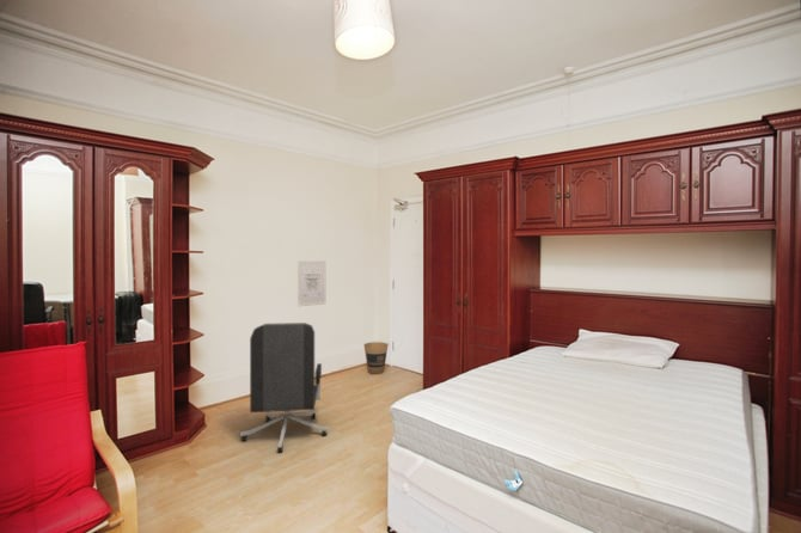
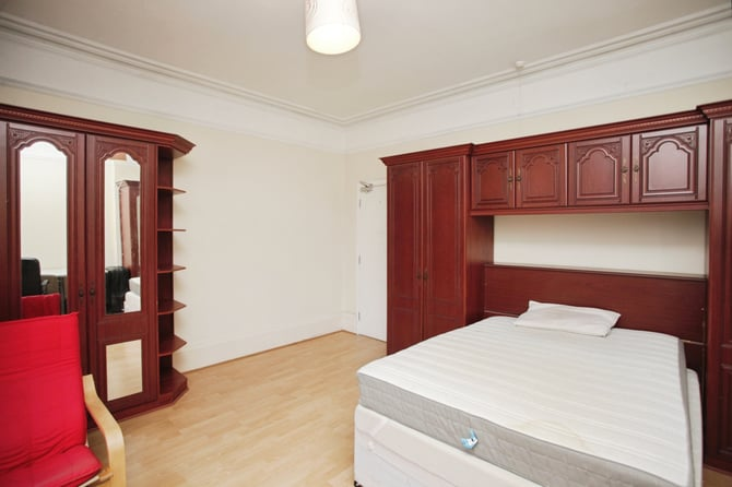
- office chair (286, 376)
- trash can (375, 357)
- wall art (312, 282)
